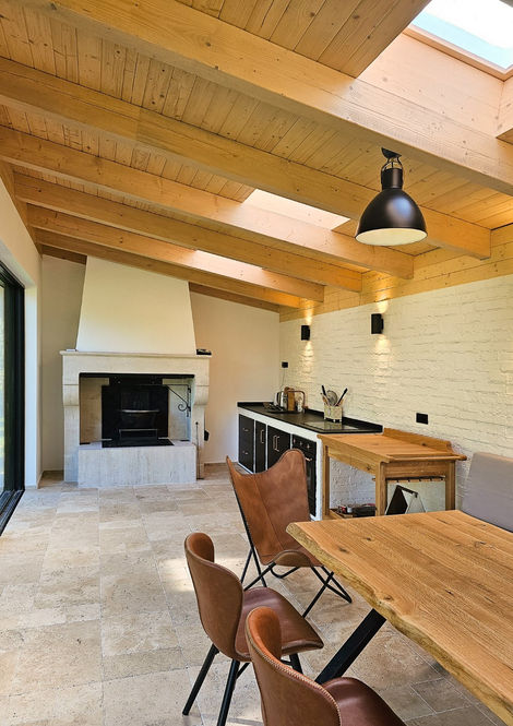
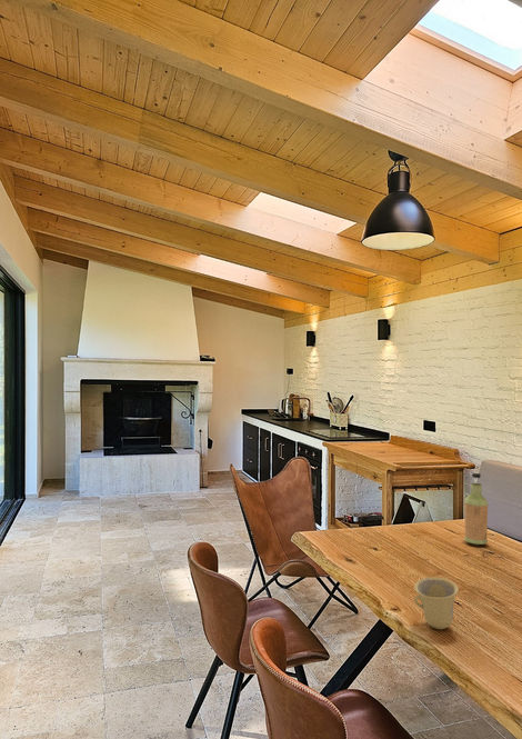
+ bottle (475, 508)
+ cup (435, 605)
